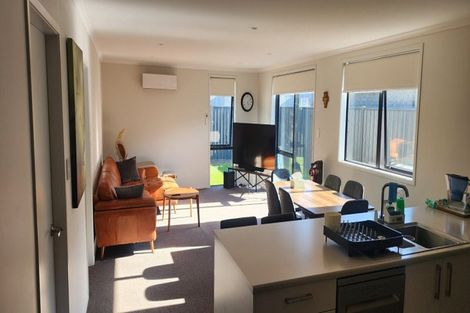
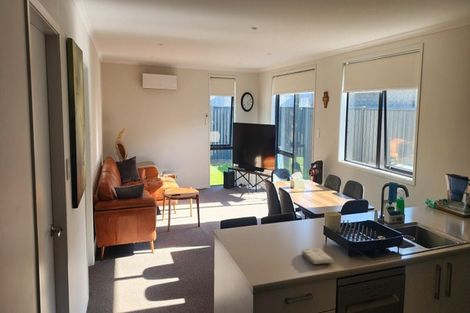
+ washcloth (316, 255)
